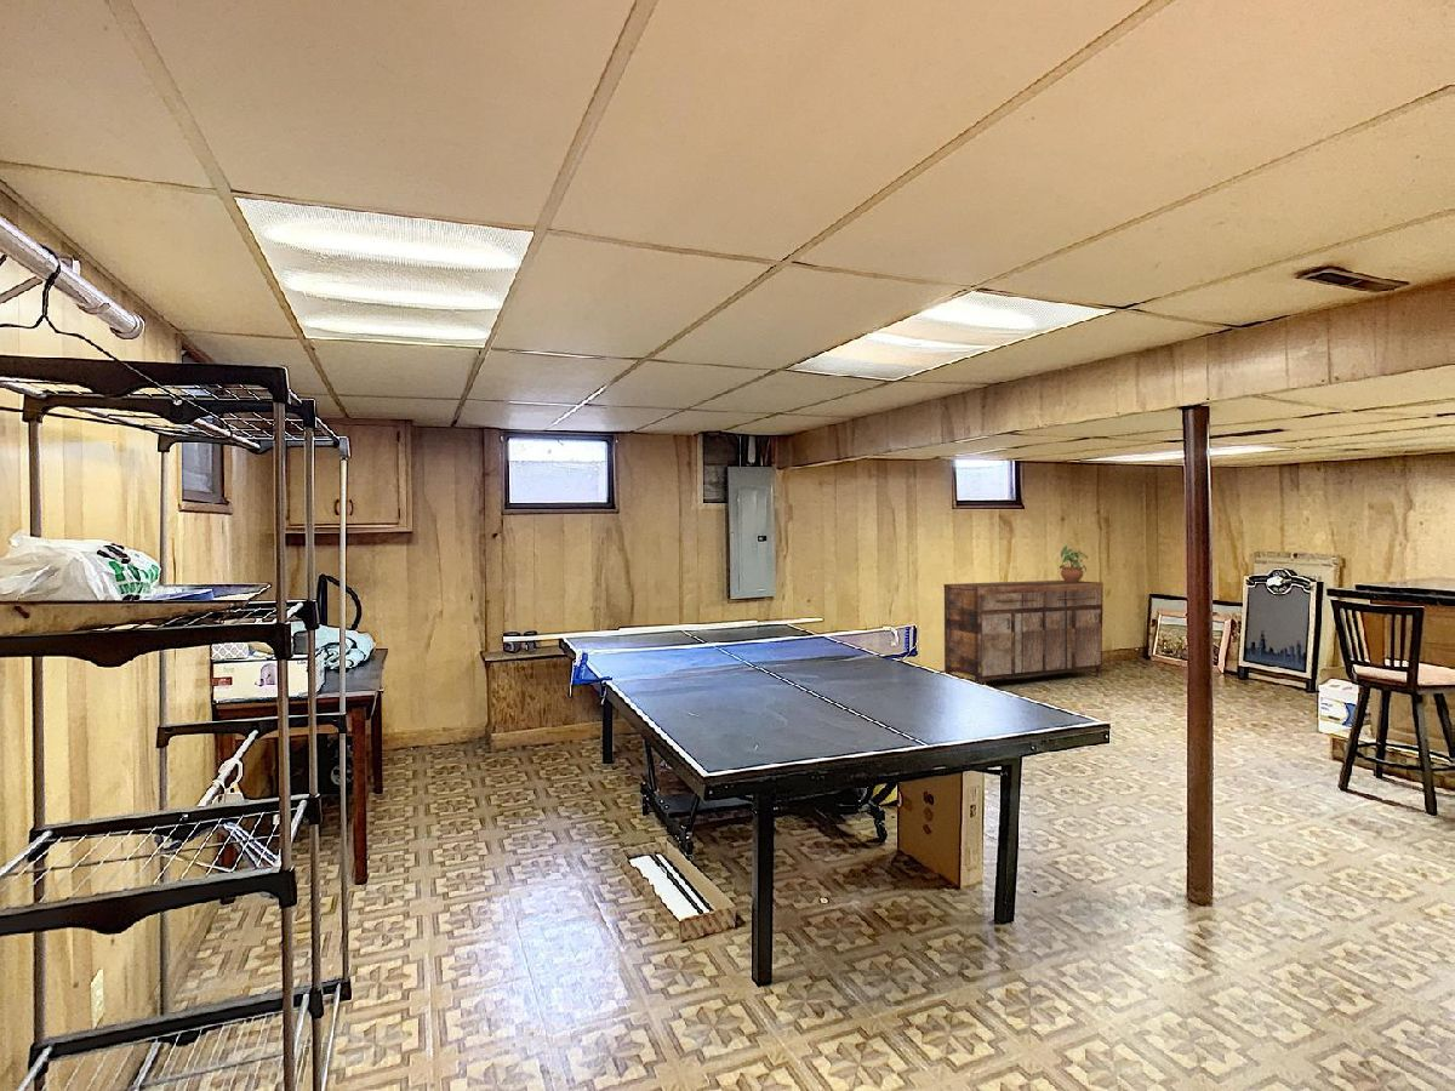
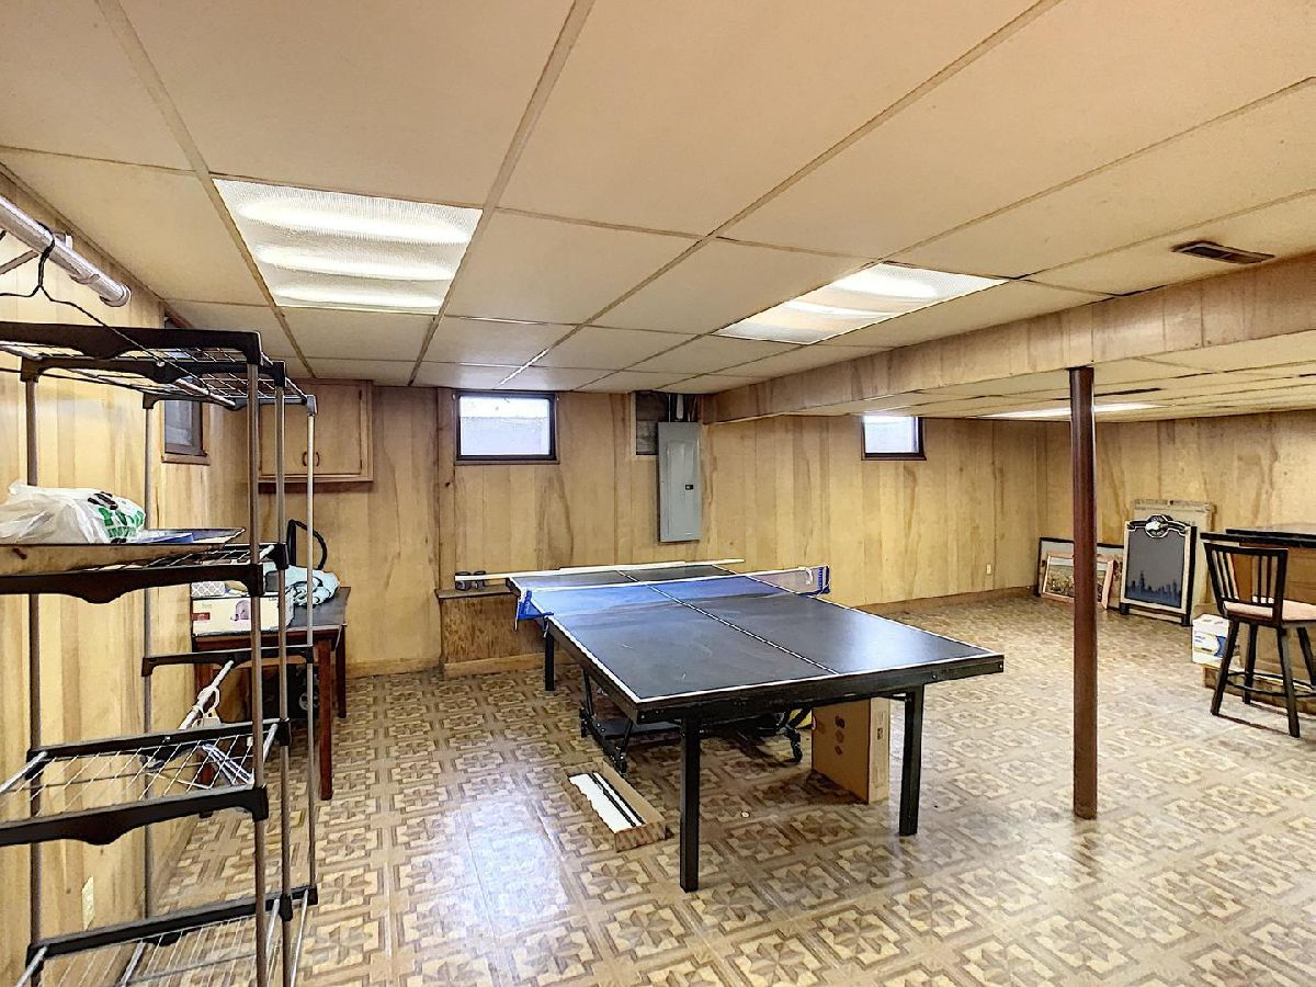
- potted plant (1069, 562)
- sideboard (1025, 630)
